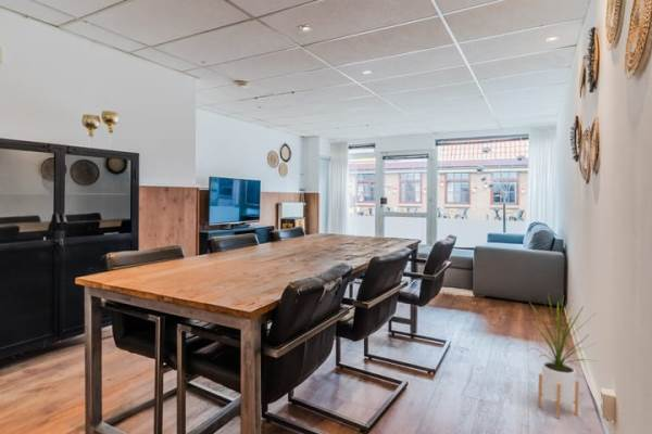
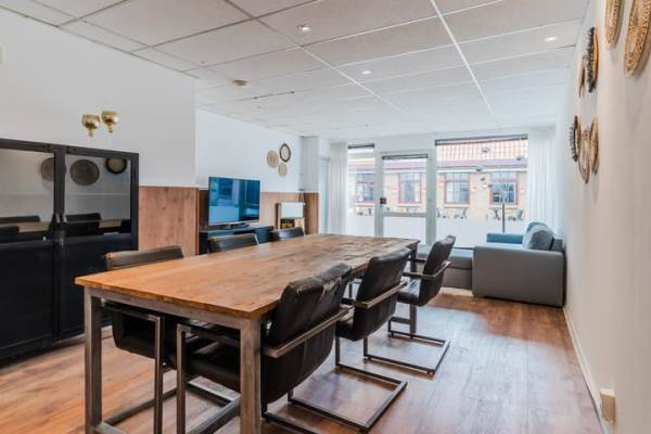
- house plant (561, 354)
